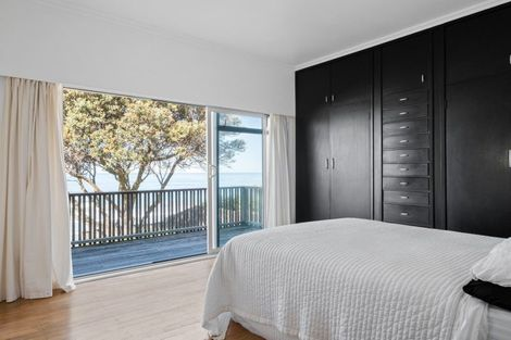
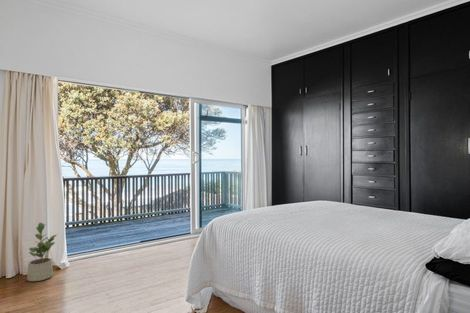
+ potted plant (42, 249)
